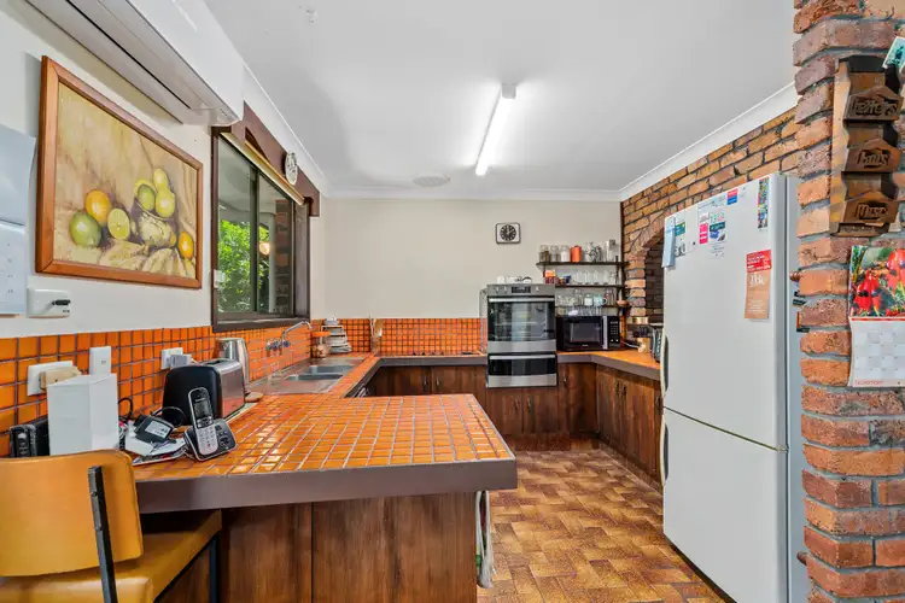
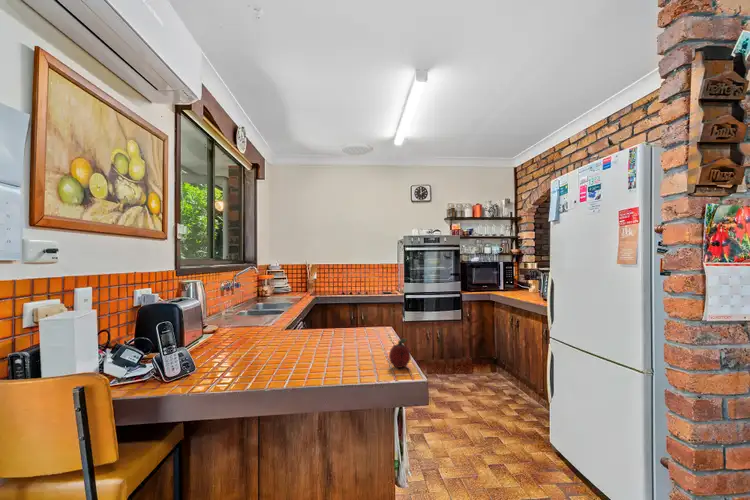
+ fruit (400, 353)
